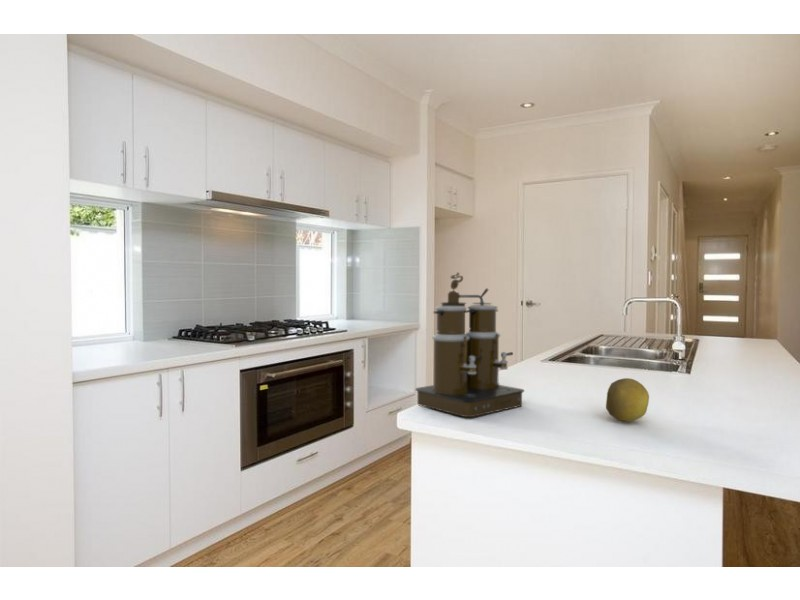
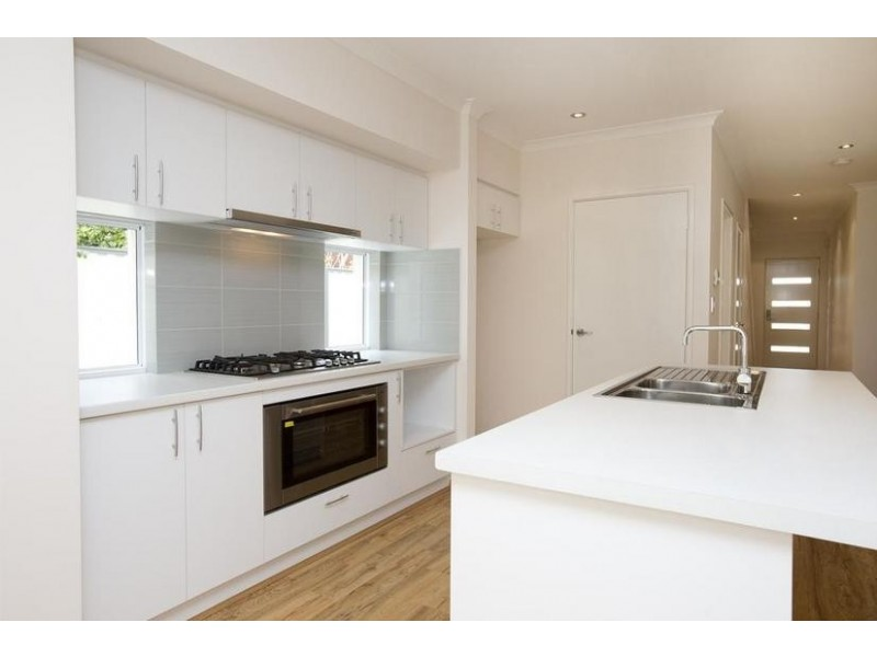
- coffee maker (469, 338)
- fruit (626, 399)
